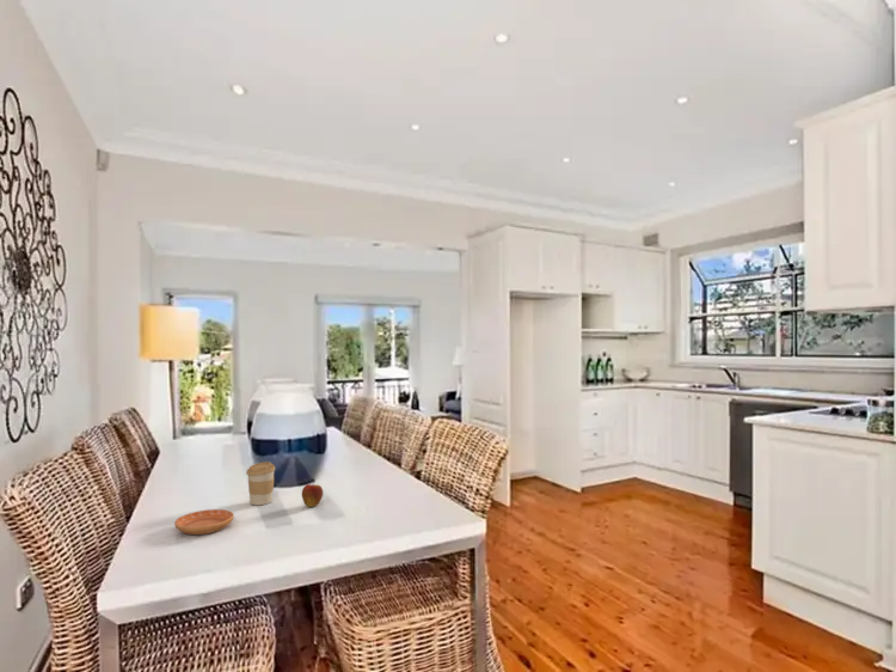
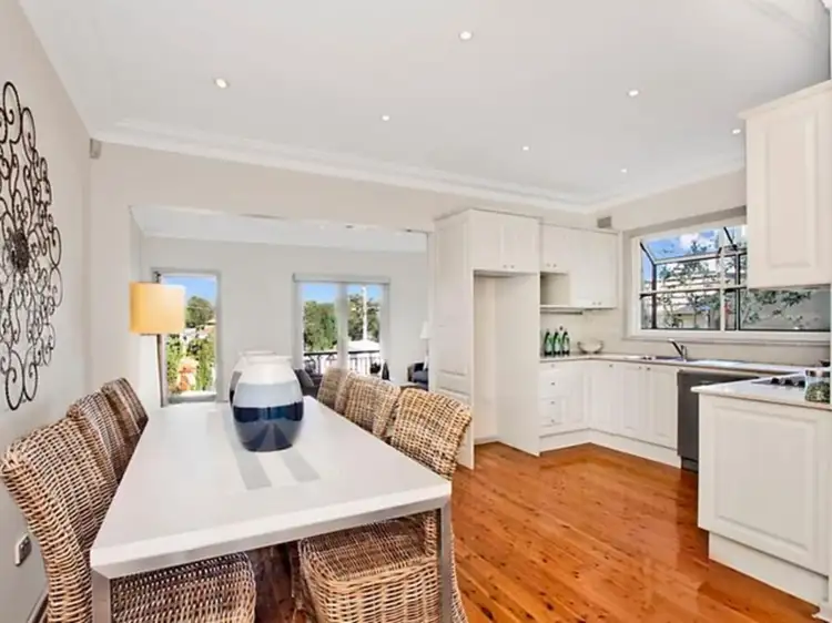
- saucer (204, 523)
- fruit (312, 493)
- coffee cup (260, 482)
